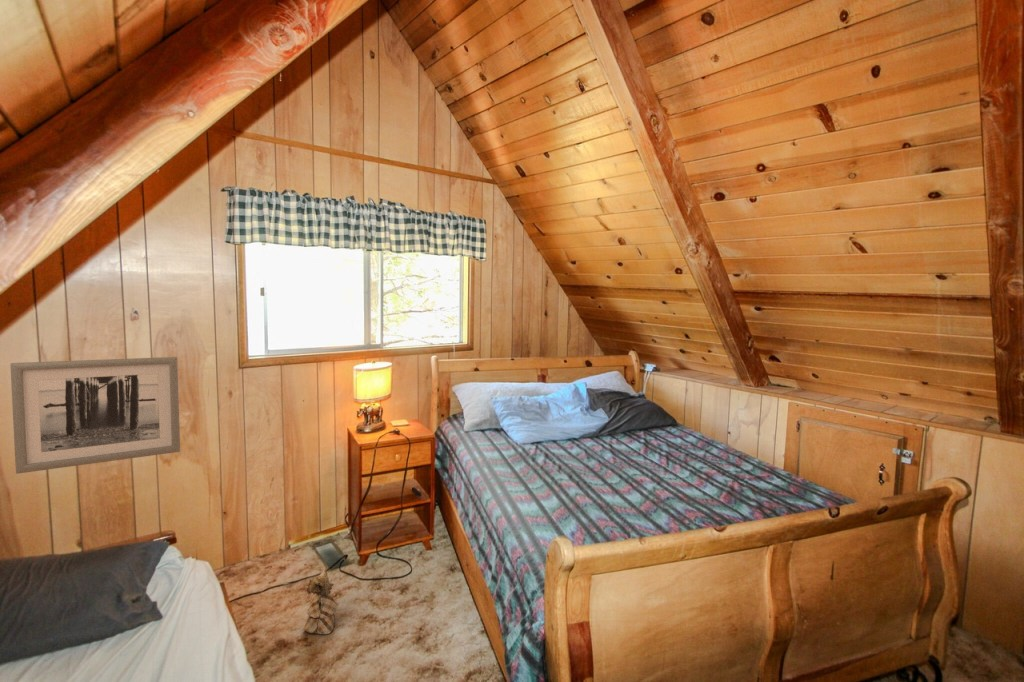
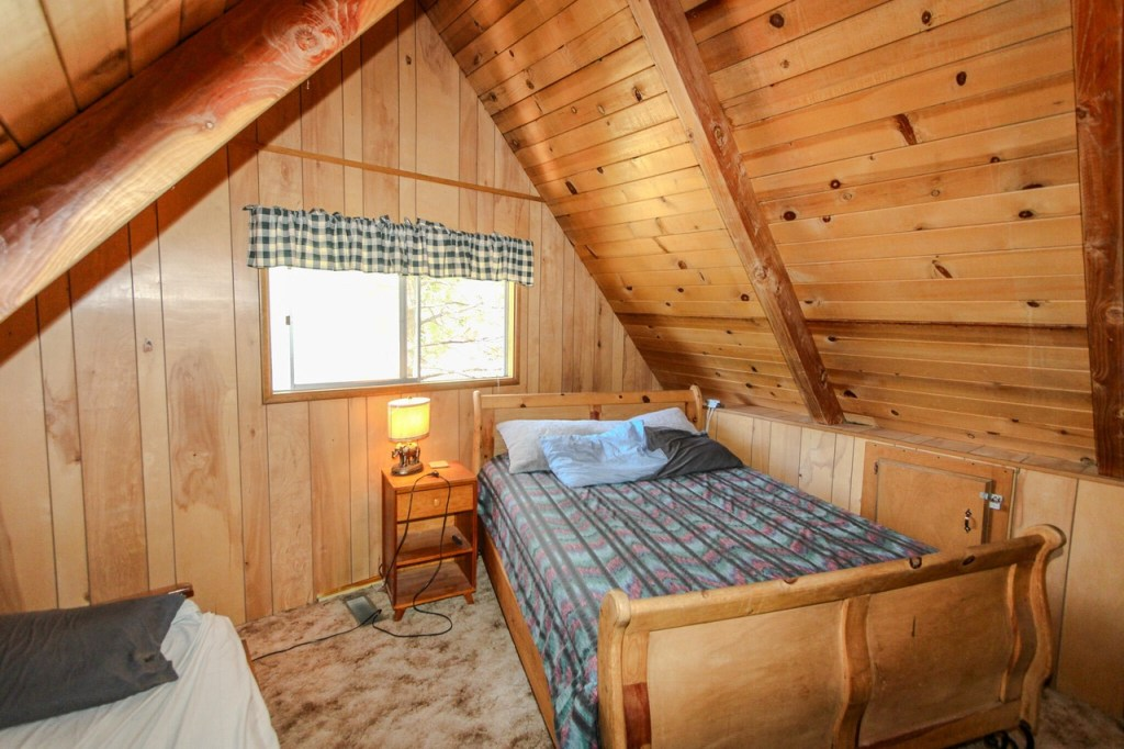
- plush toy (323, 600)
- wall art (102, 410)
